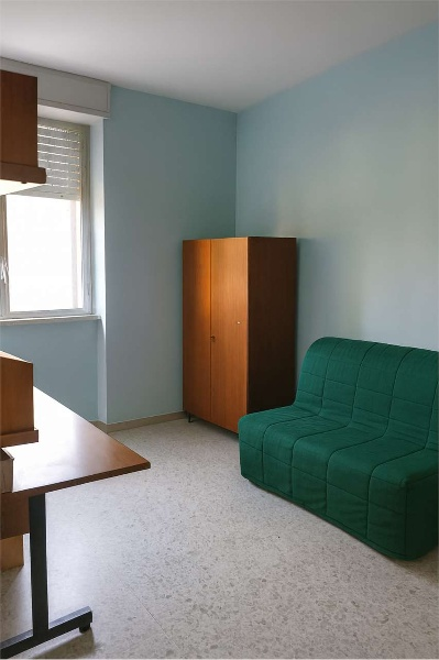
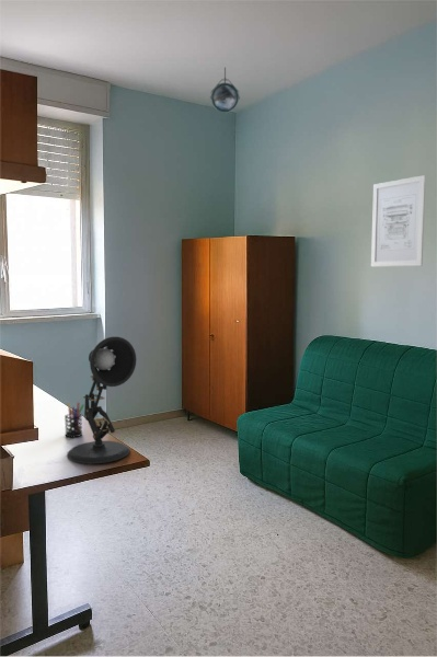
+ wall art (396, 223)
+ pen holder (76, 417)
+ desk lamp (99, 394)
+ ceiling light (225, 91)
